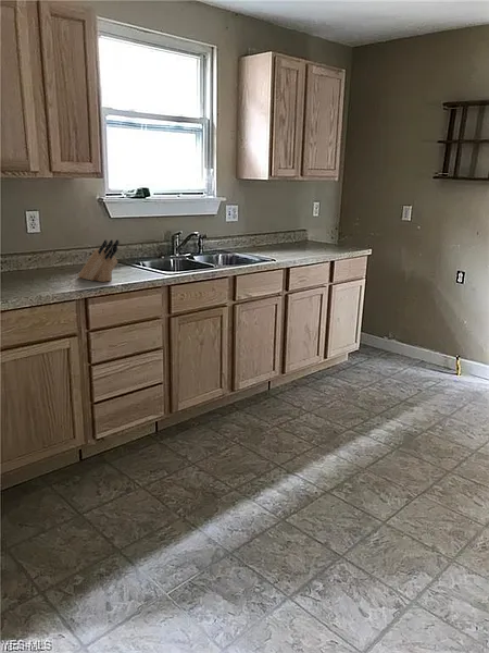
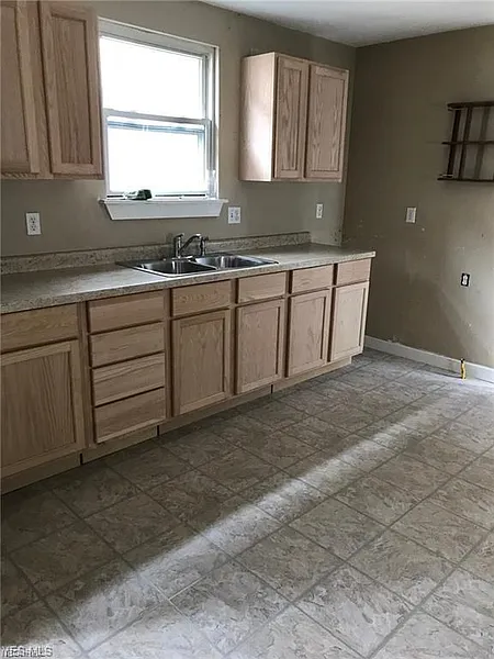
- knife block (99, 258)
